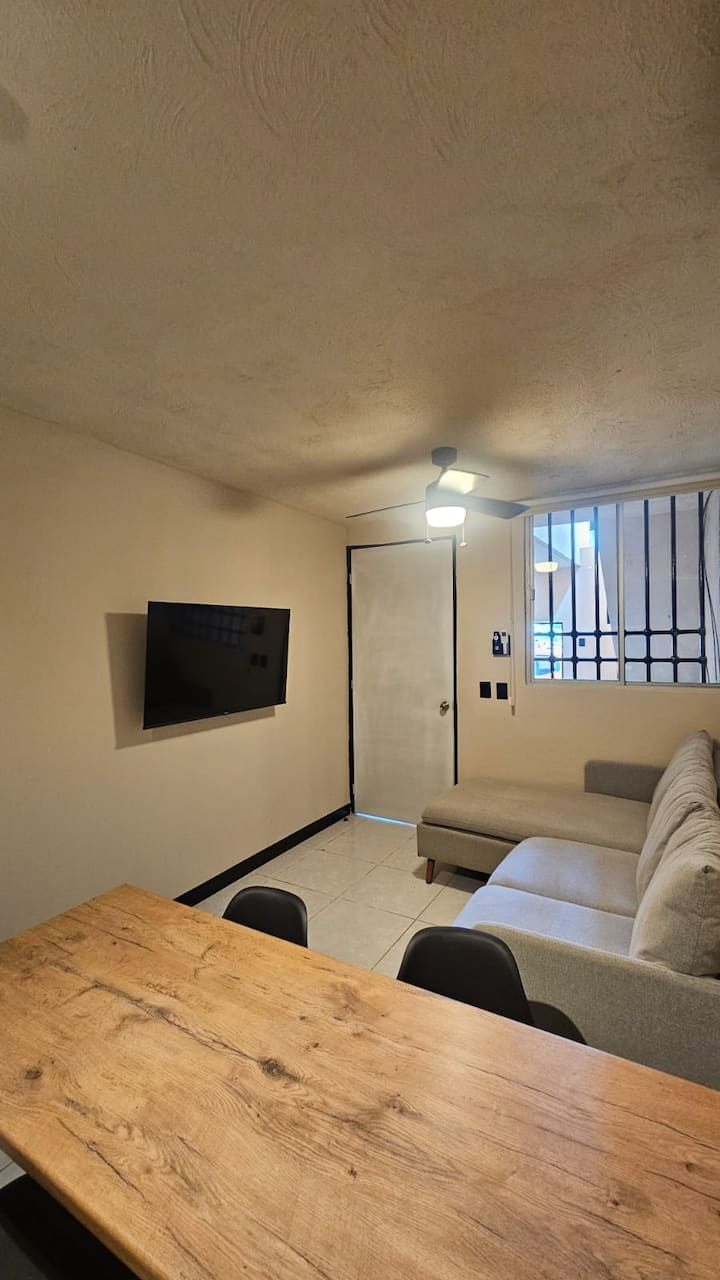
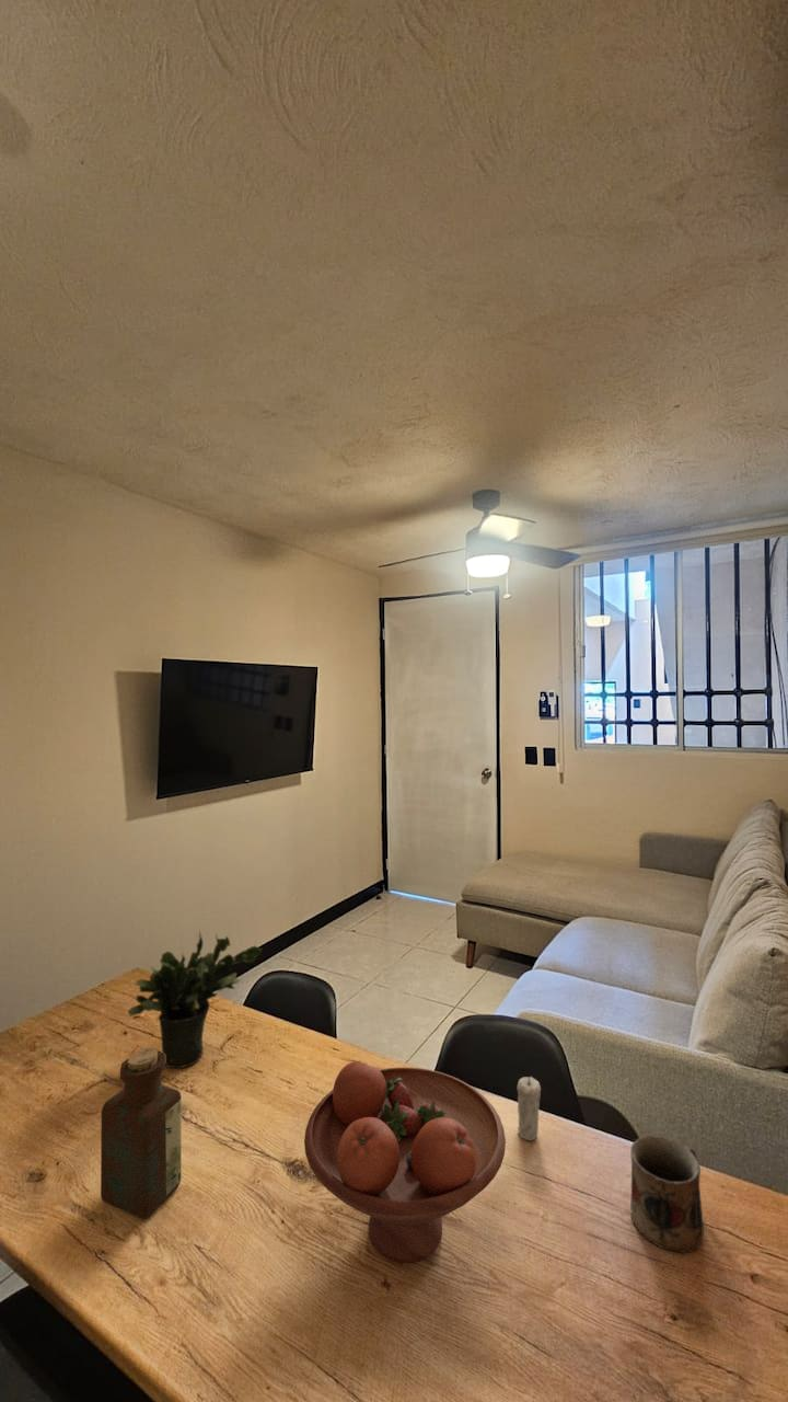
+ fruit bowl (404, 1158)
+ mug (667, 1186)
+ candle (529, 1103)
+ potted plant (206, 987)
+ bottle (141, 1125)
